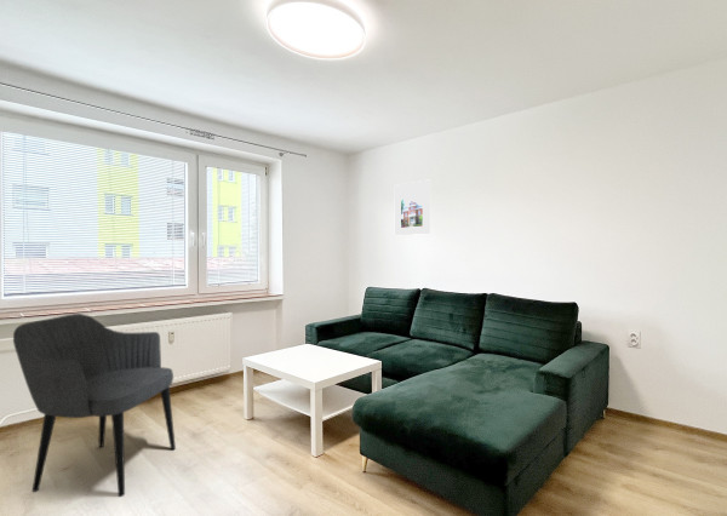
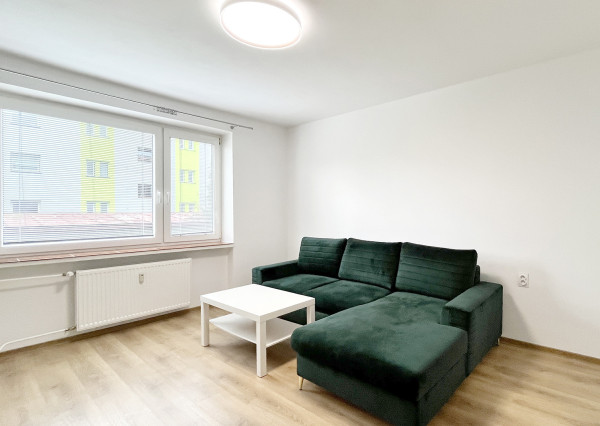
- armchair (102, 392)
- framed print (411, 208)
